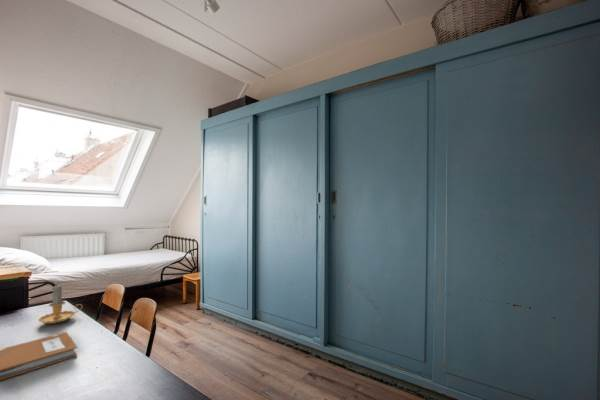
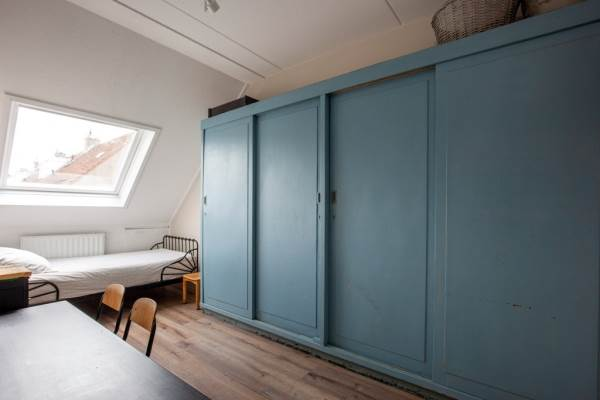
- notebook (34, 353)
- candle (61, 301)
